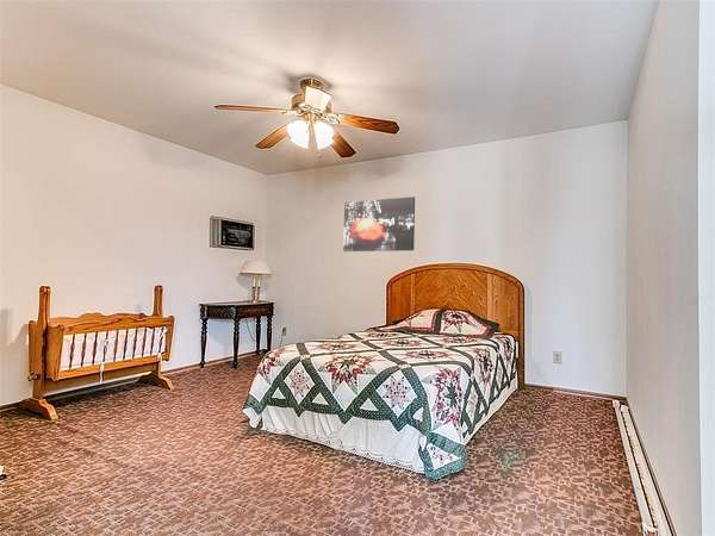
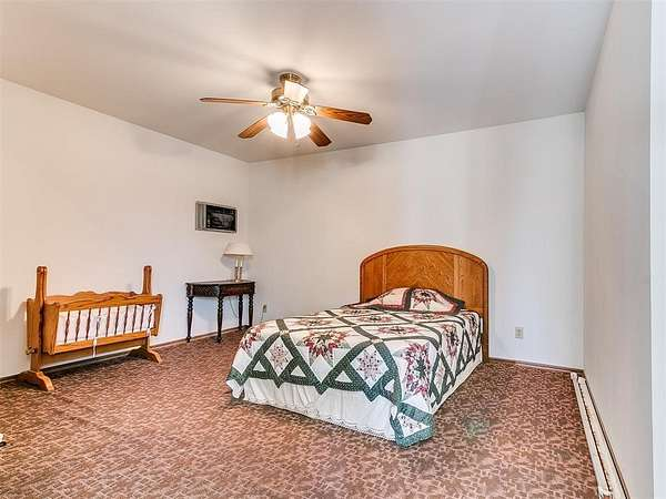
- wall art (378, 225)
